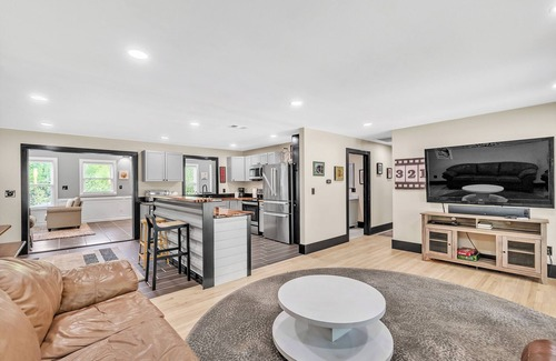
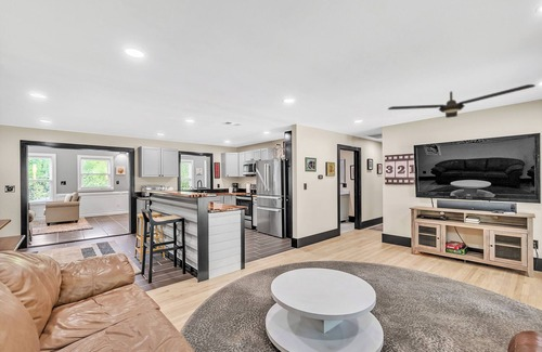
+ ceiling fan (451, 104)
